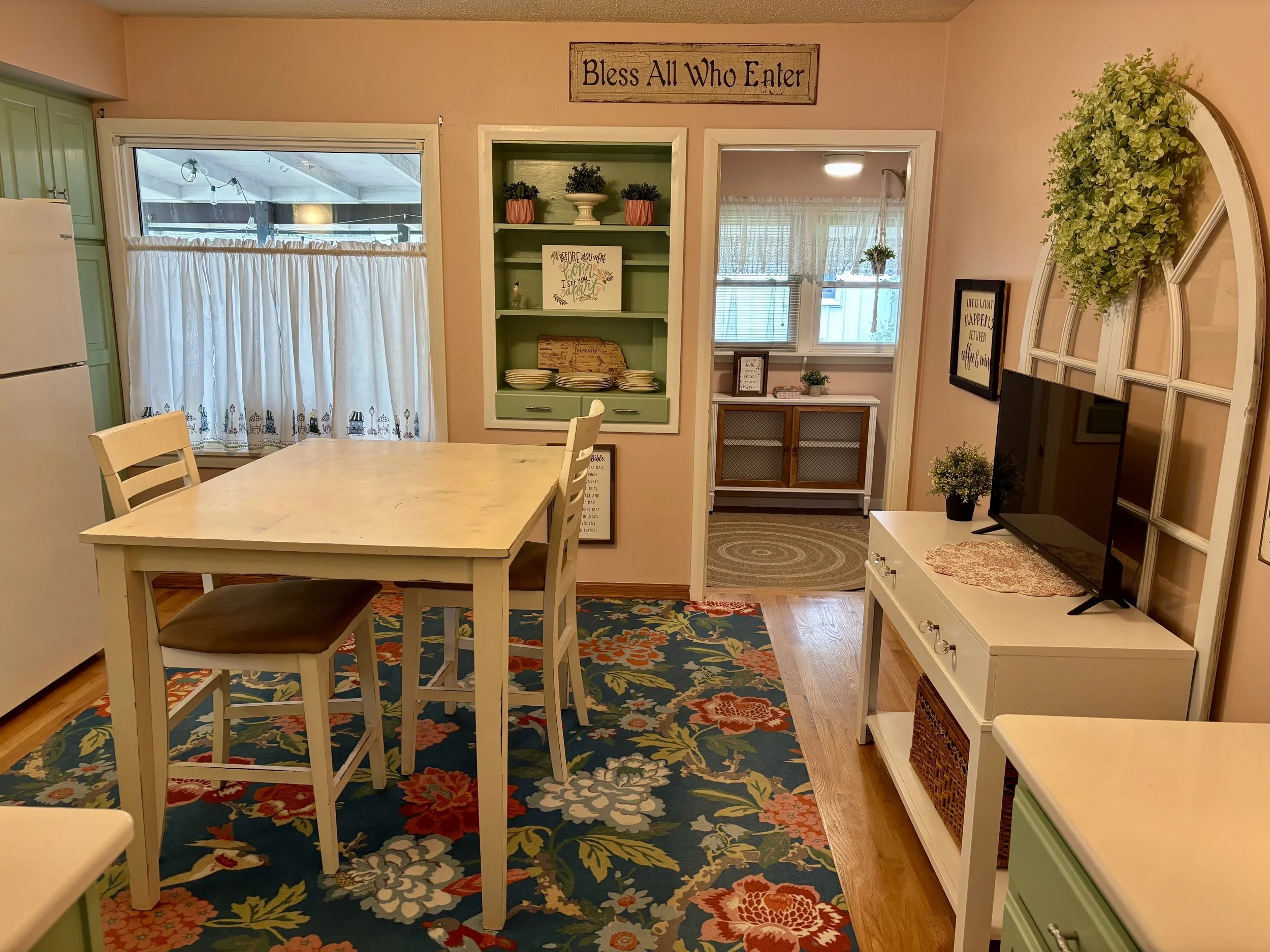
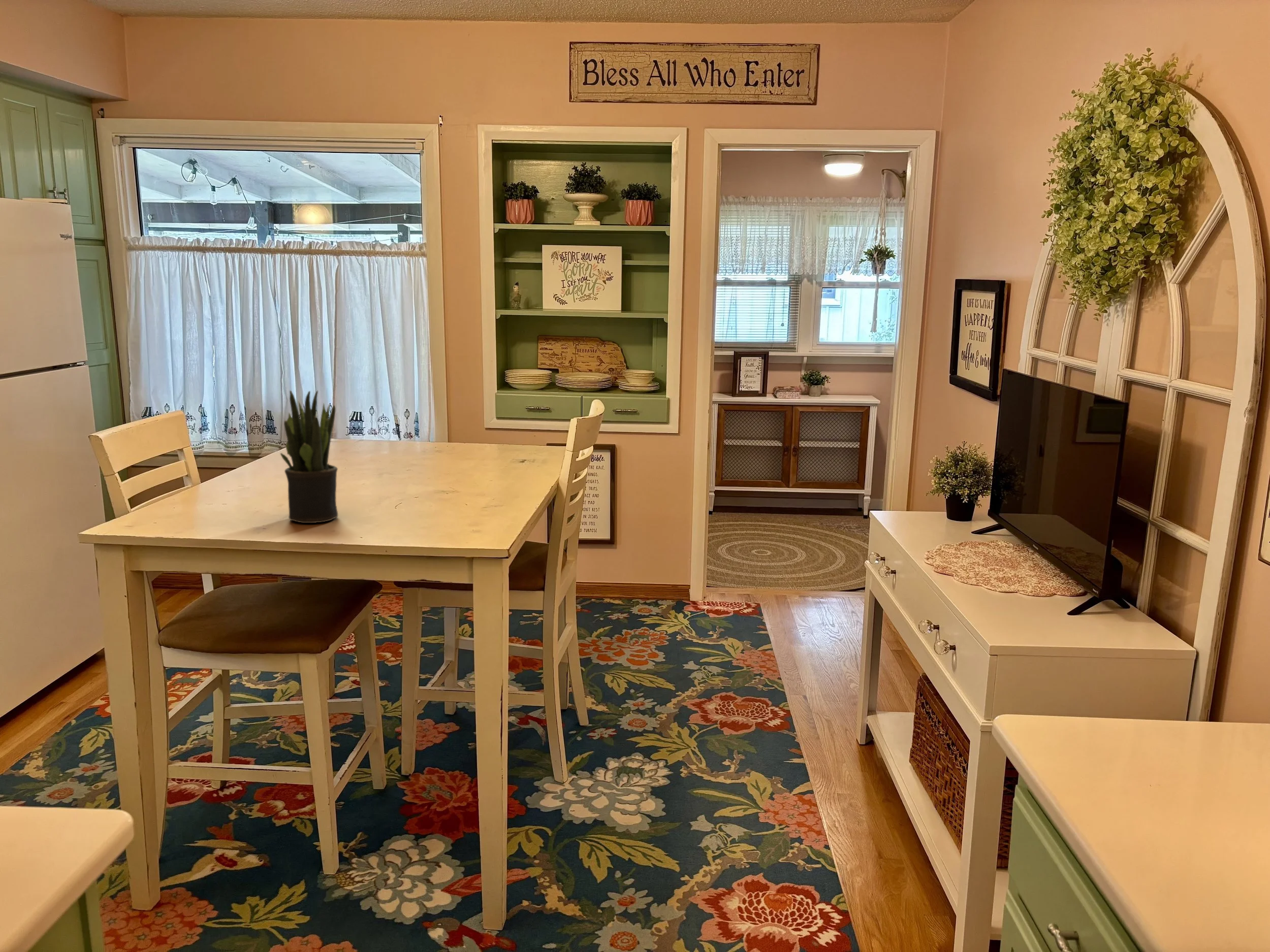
+ potted plant (309, 453)
